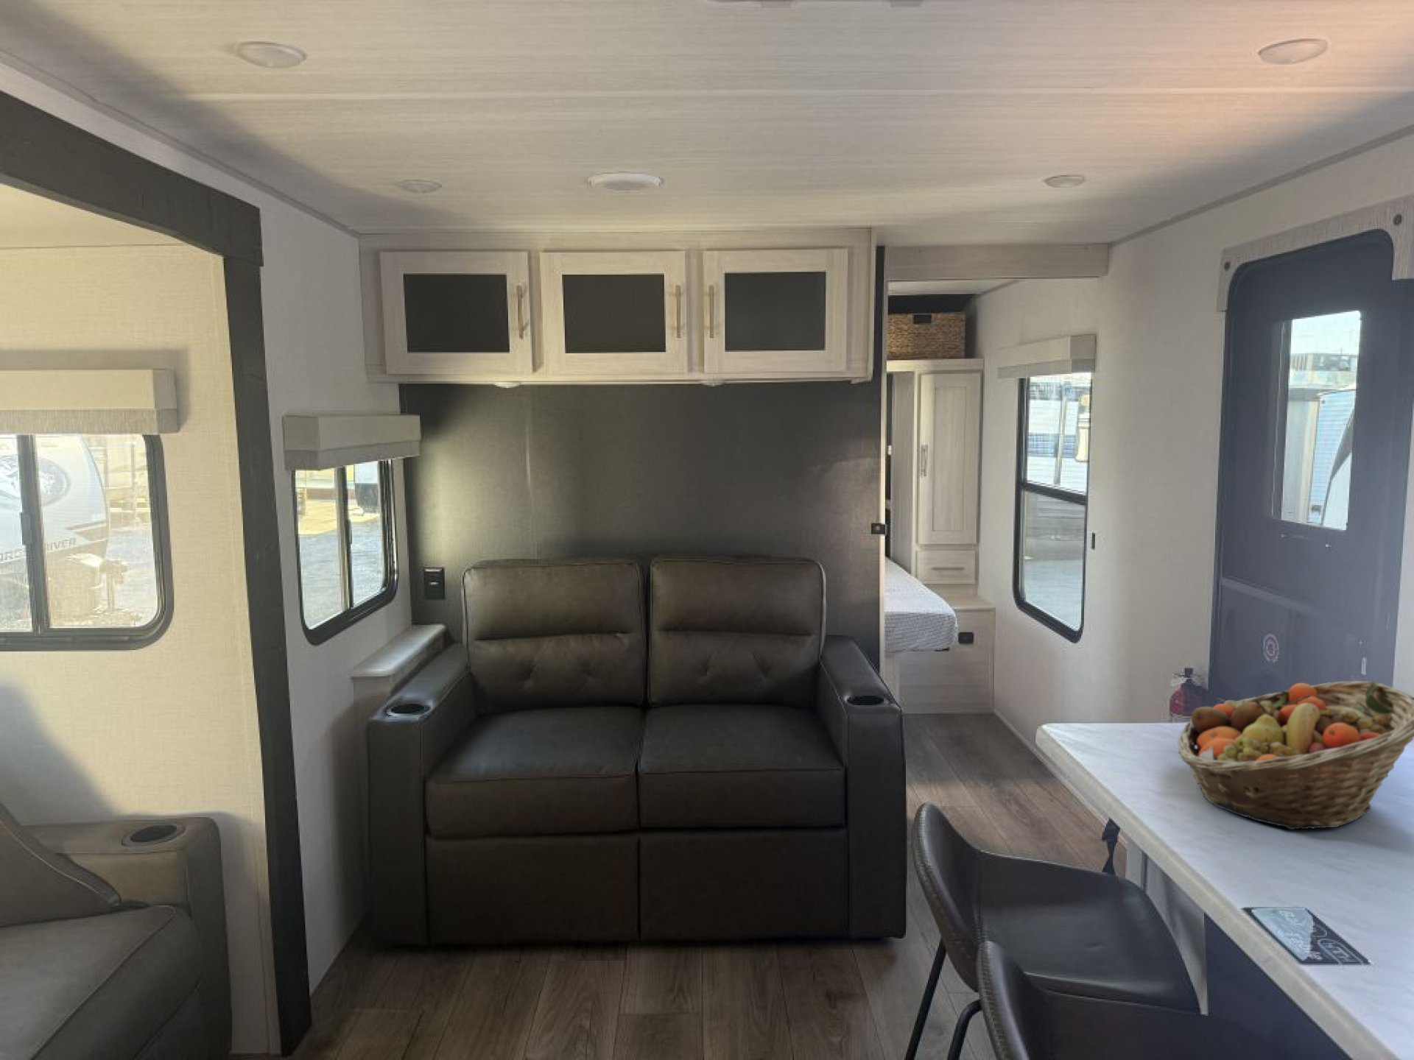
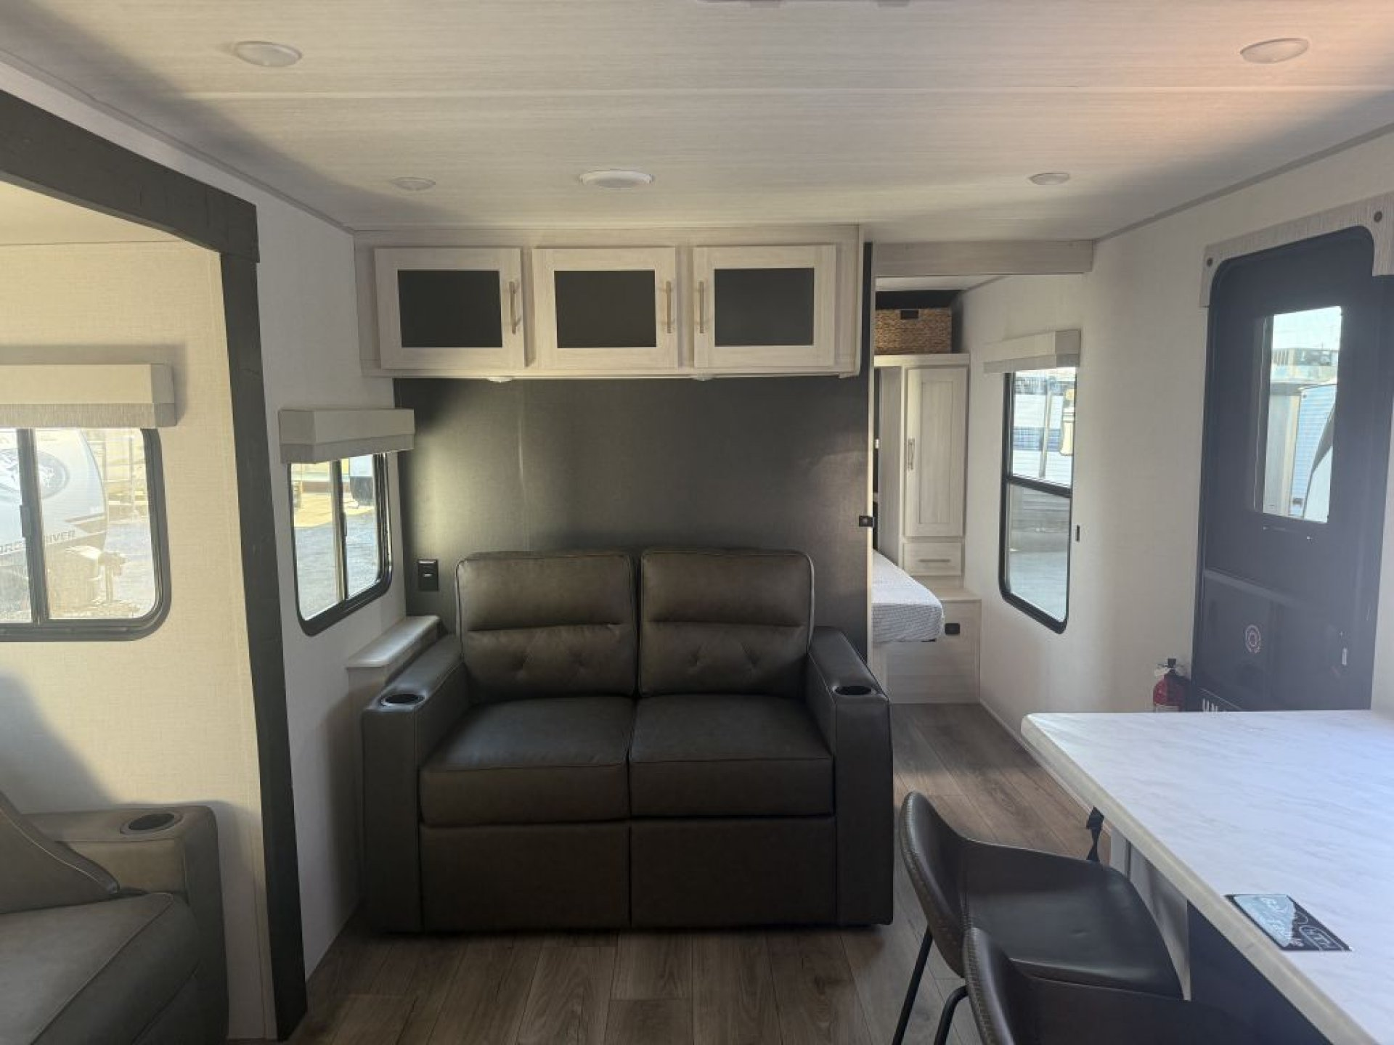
- fruit basket (1294, 744)
